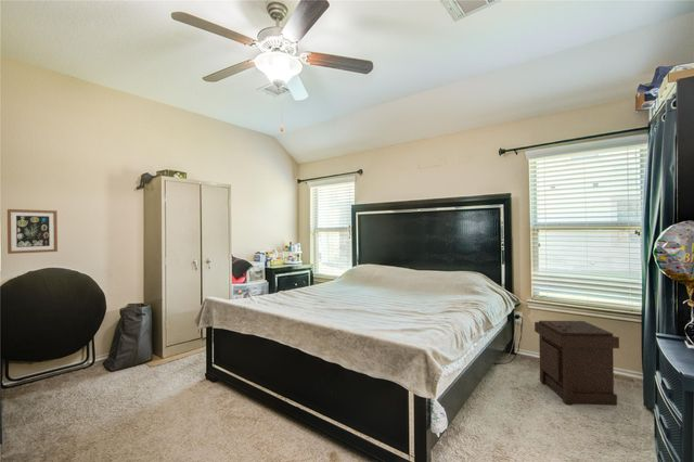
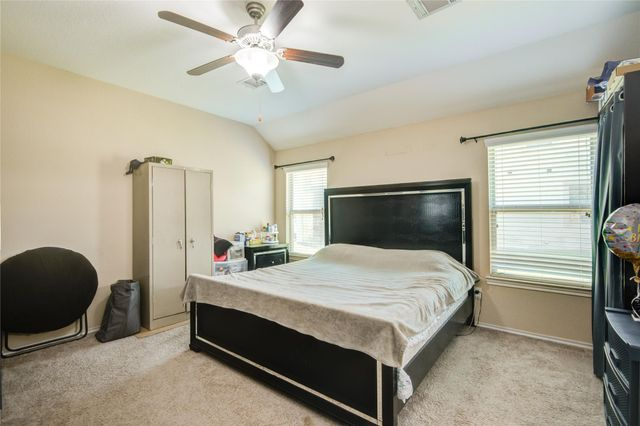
- wall art (33, 231)
- nightstand (574, 357)
